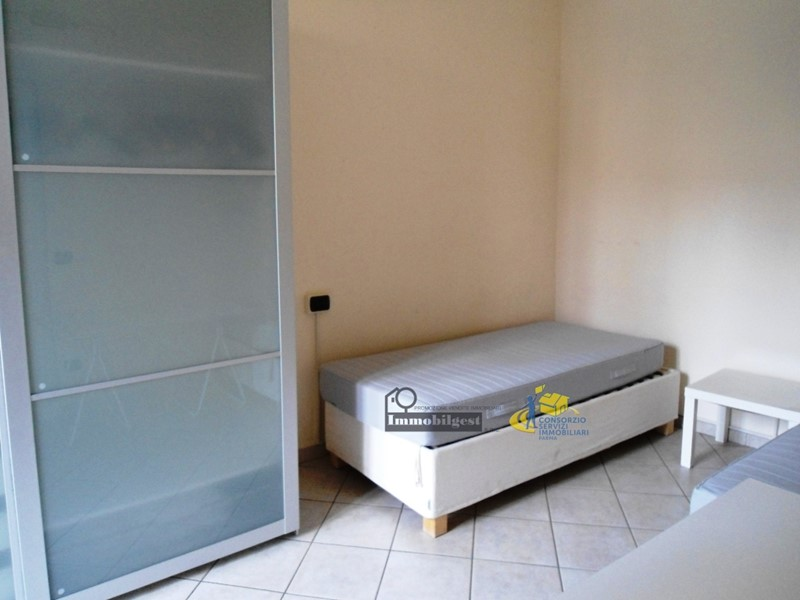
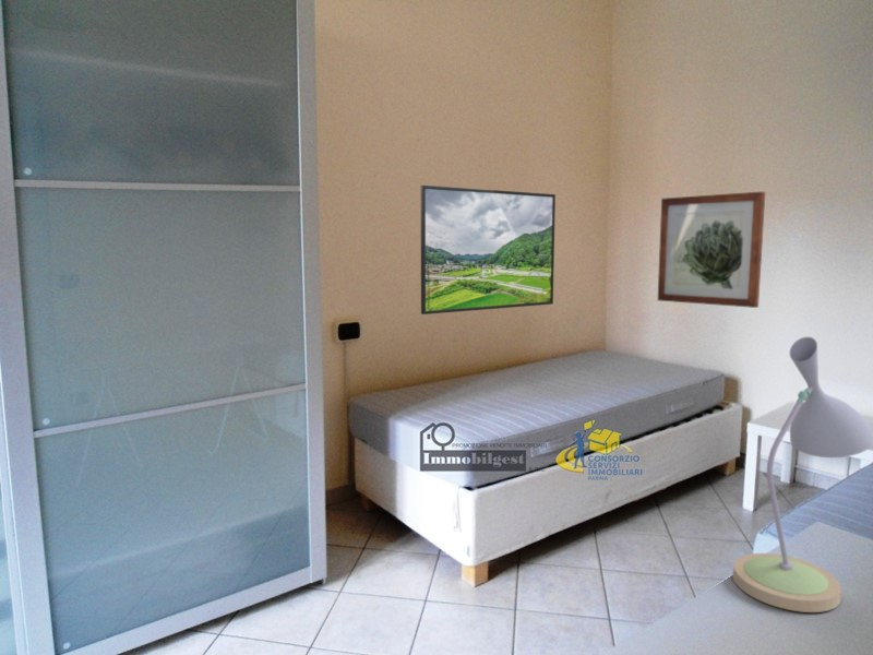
+ wall art (707, 250)
+ desk lamp (809, 454)
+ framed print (492, 250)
